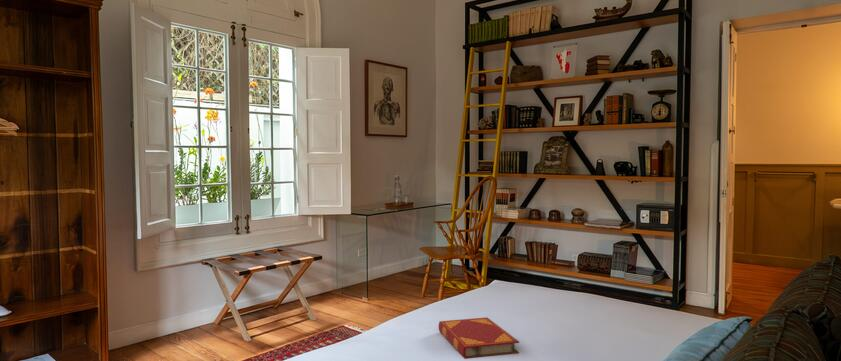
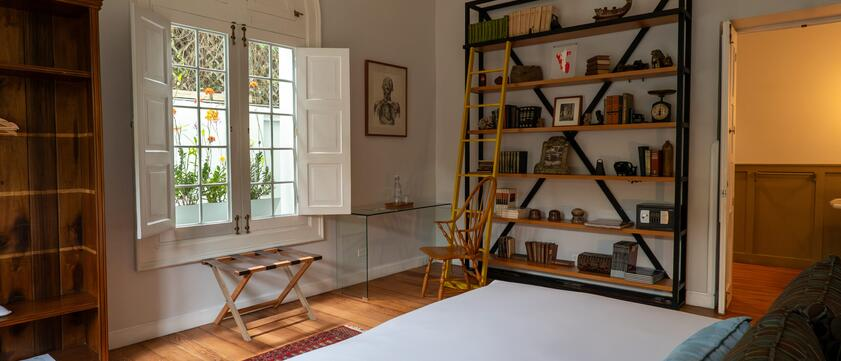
- hardback book (476, 336)
